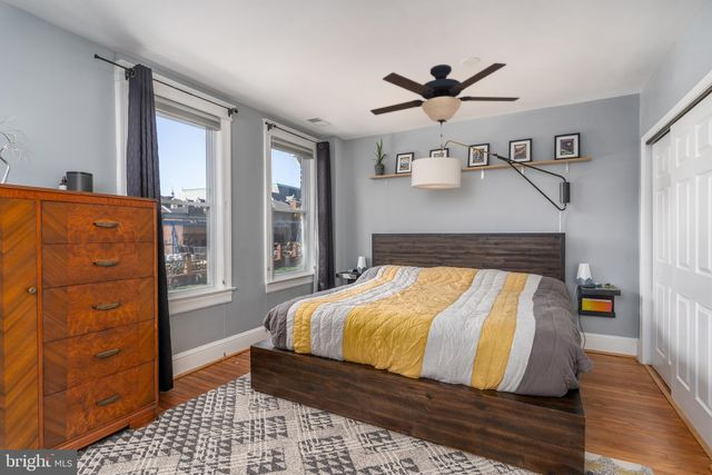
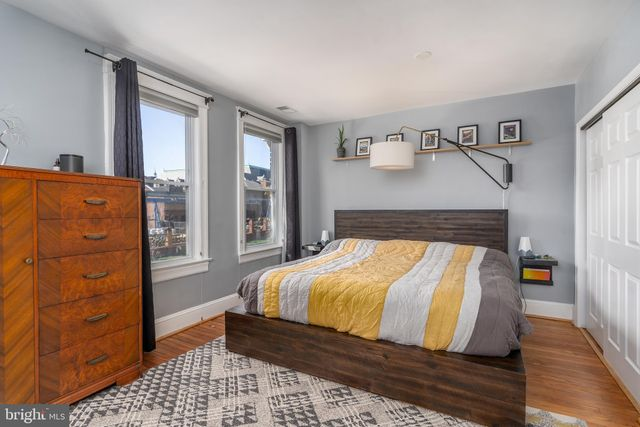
- ceiling fan (441, 109)
